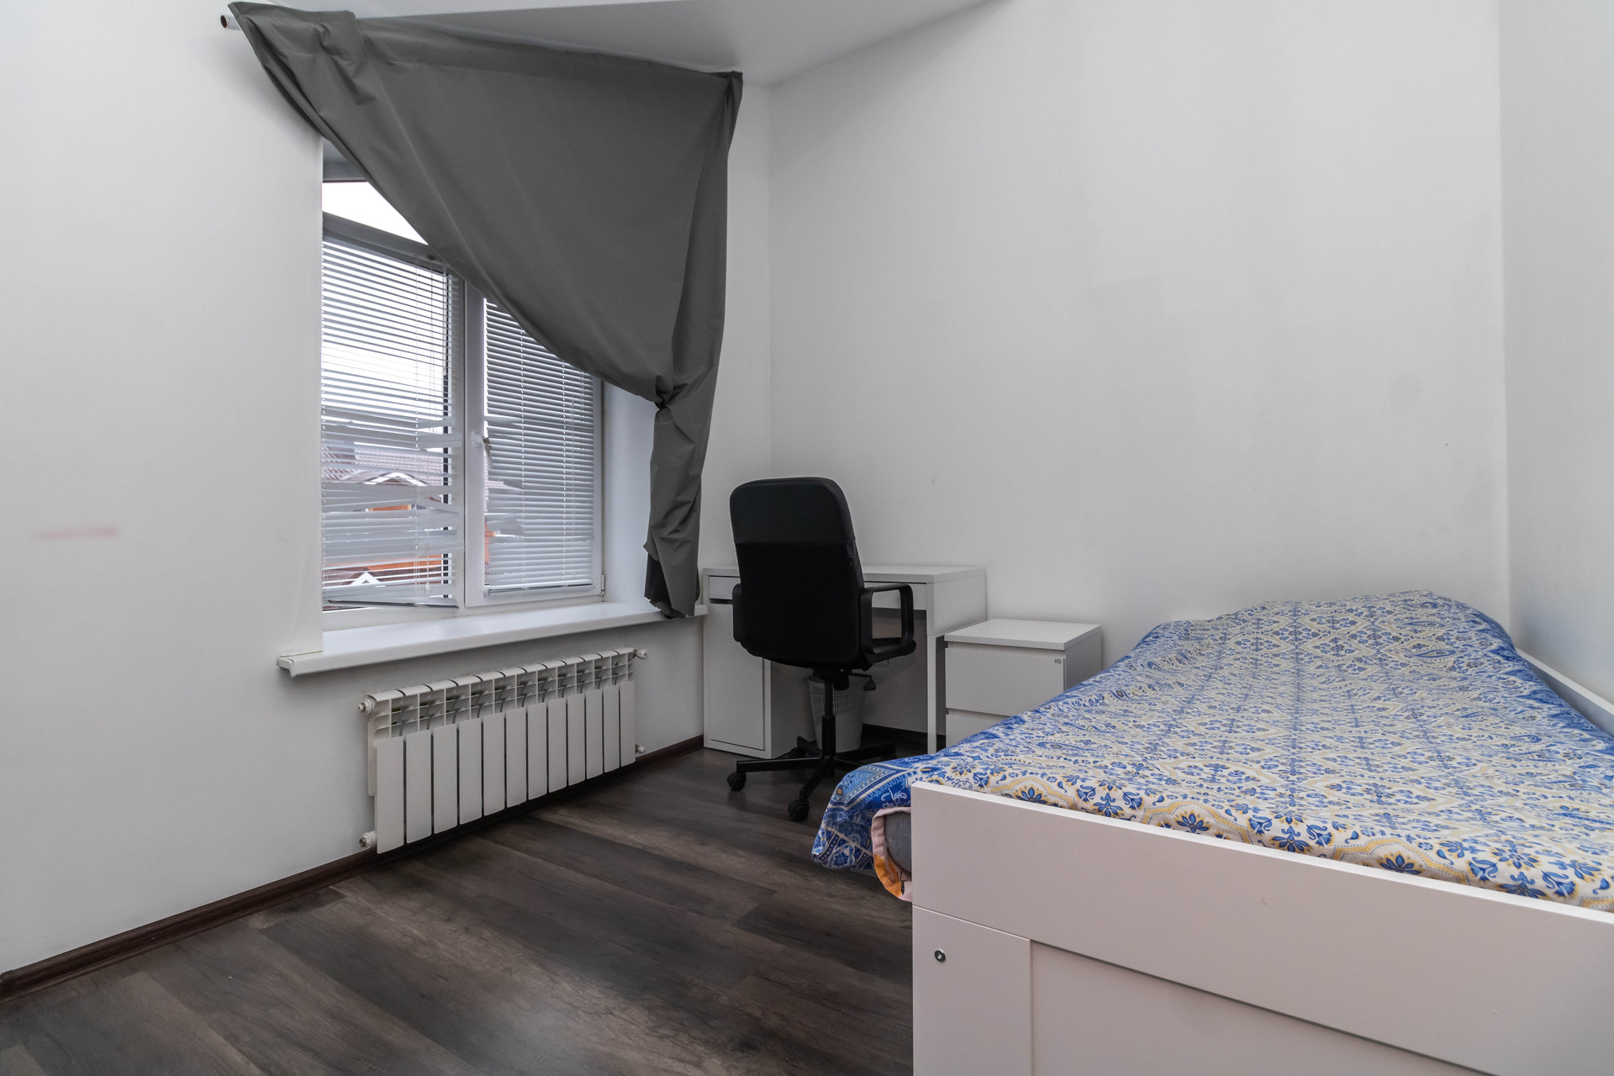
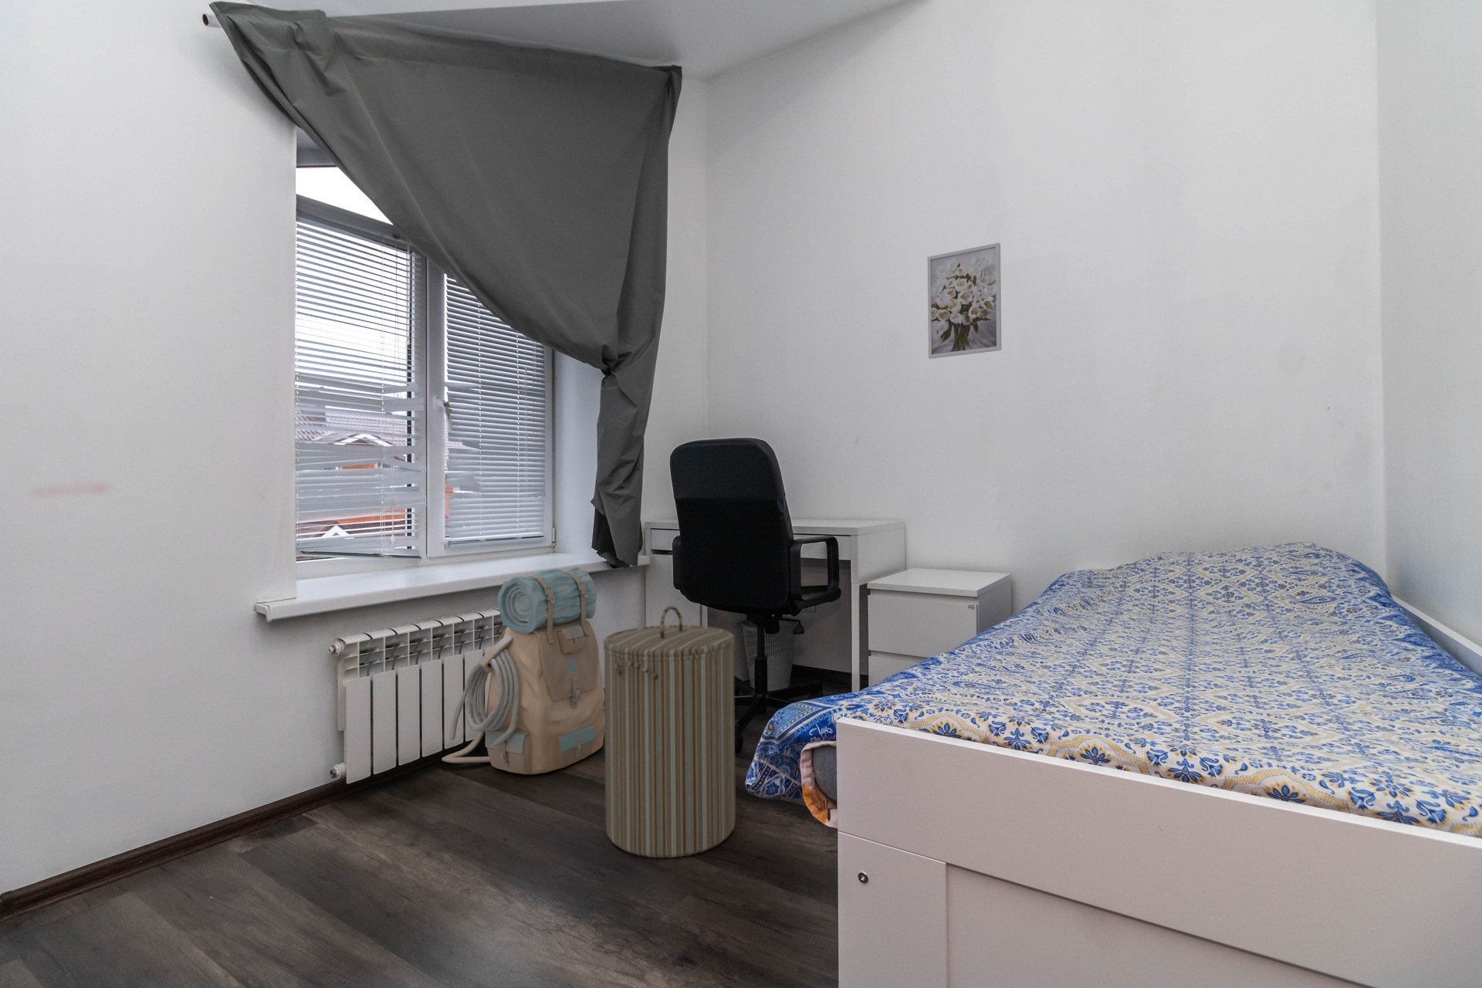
+ laundry hamper (670, 716)
+ wall art (964, 302)
+ backpack (536, 662)
